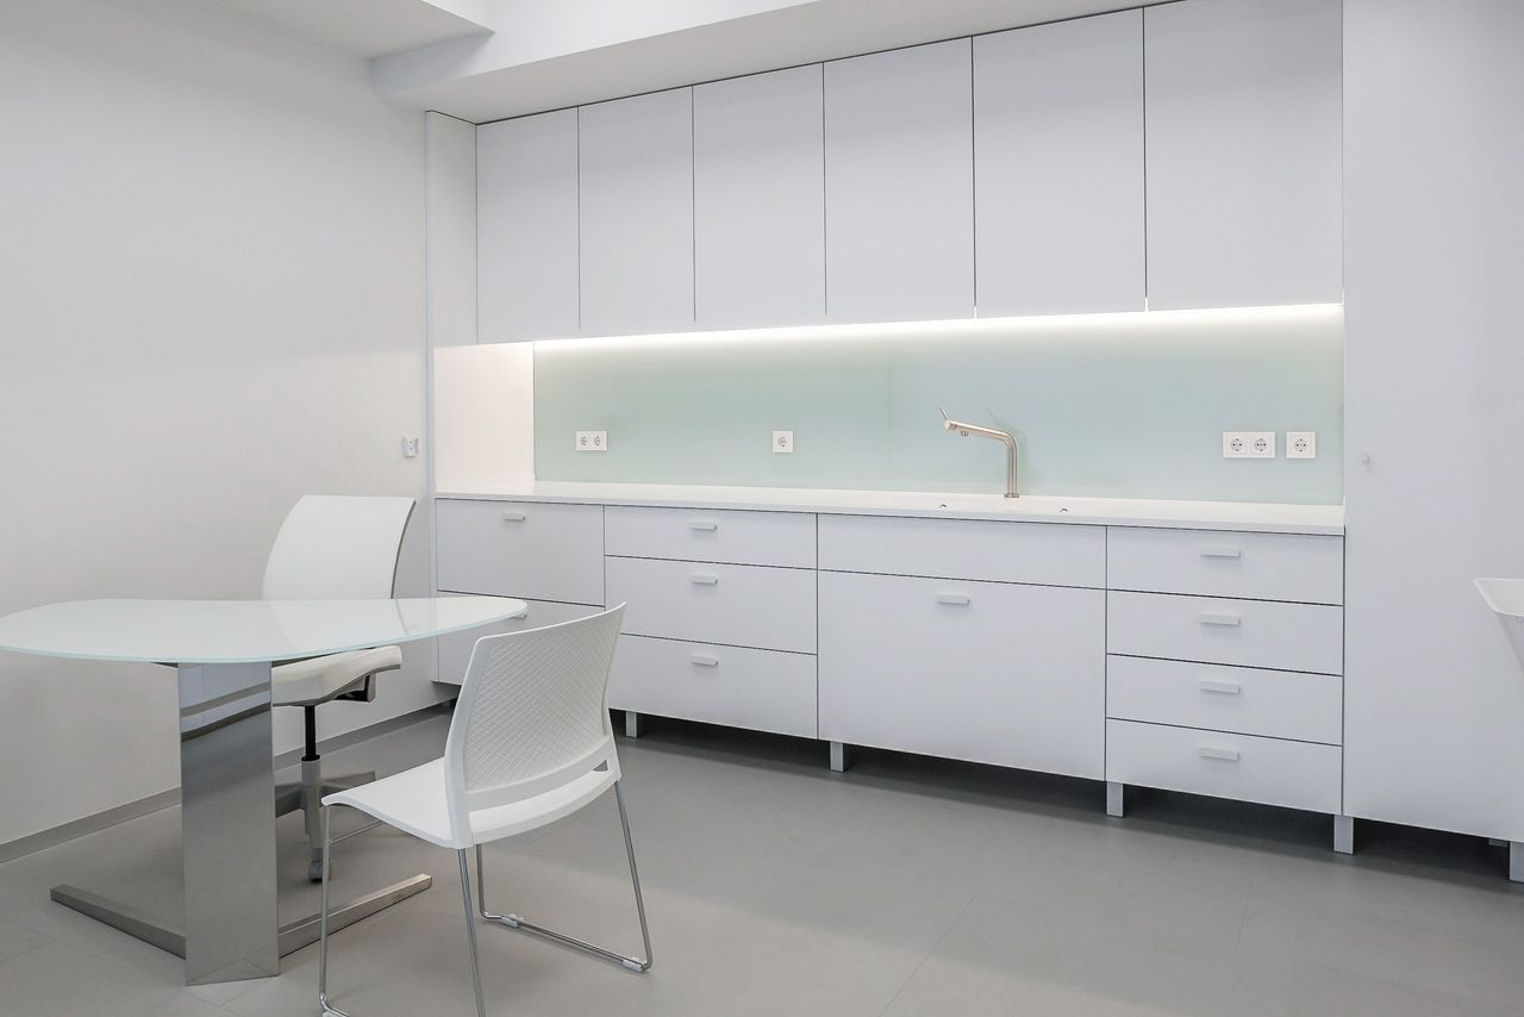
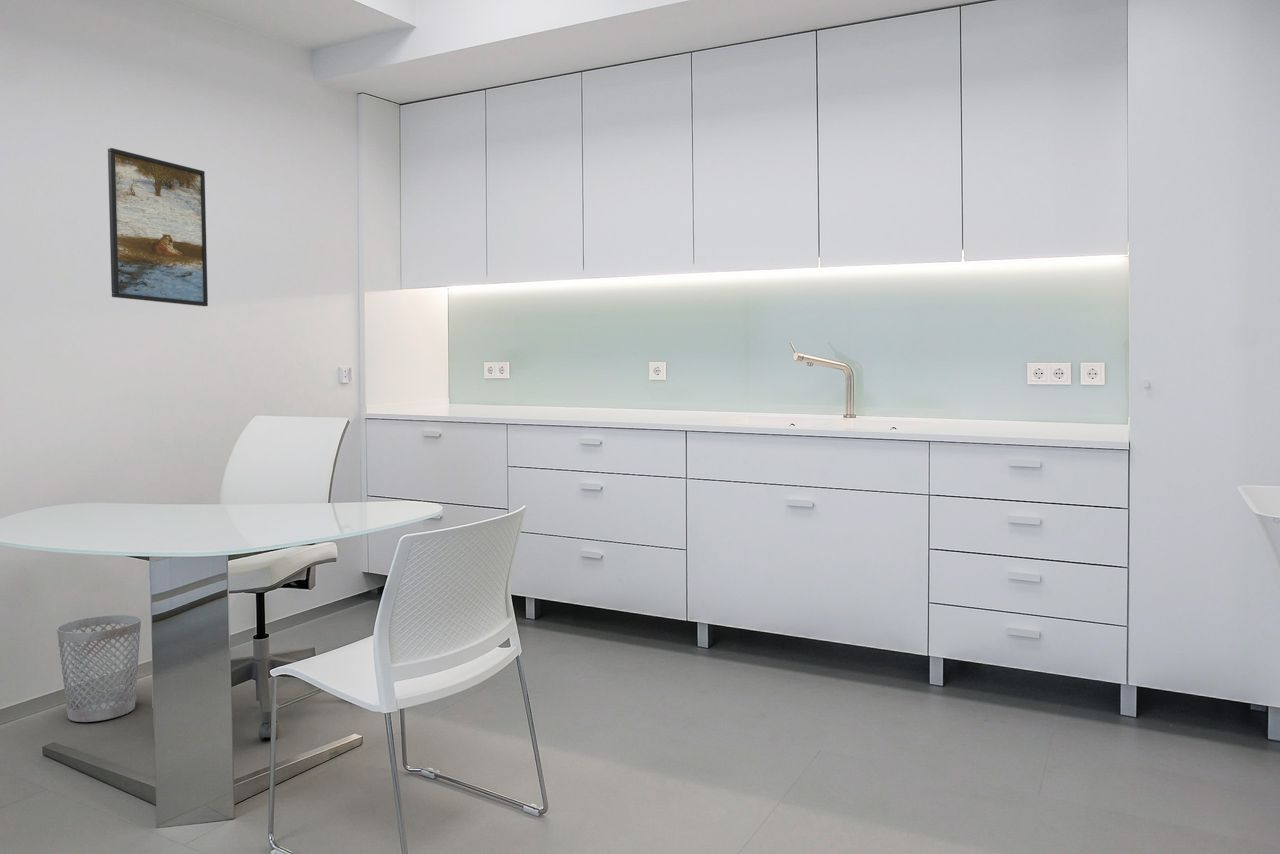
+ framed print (160, 231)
+ wastebasket (100, 667)
